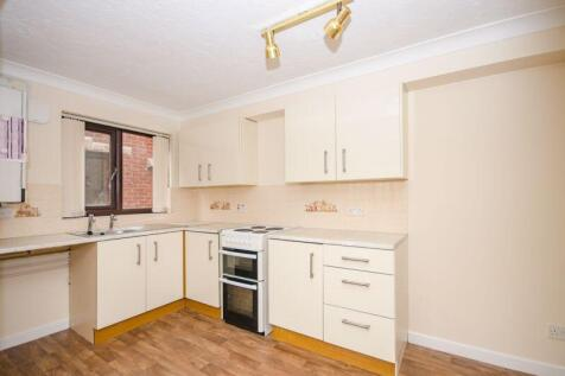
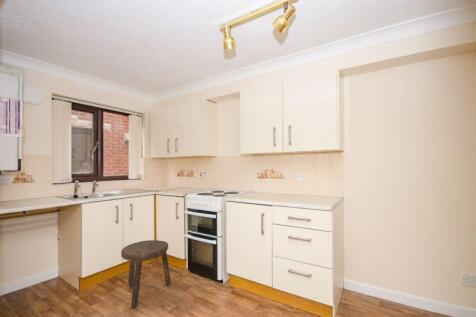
+ stool (140, 270)
